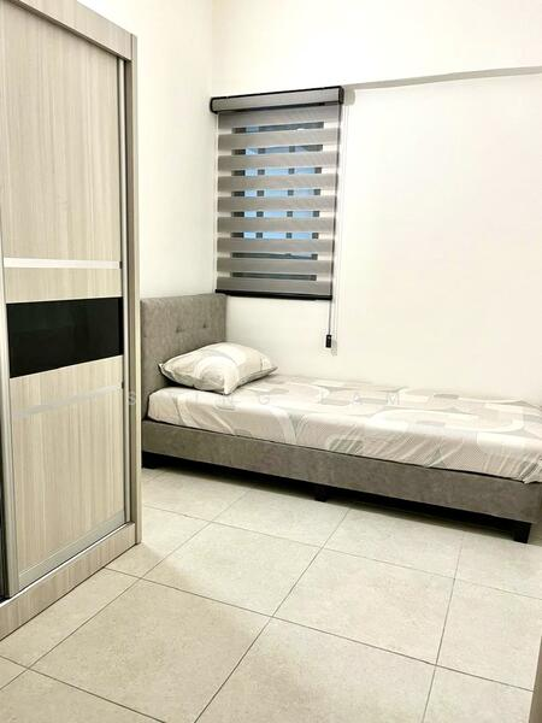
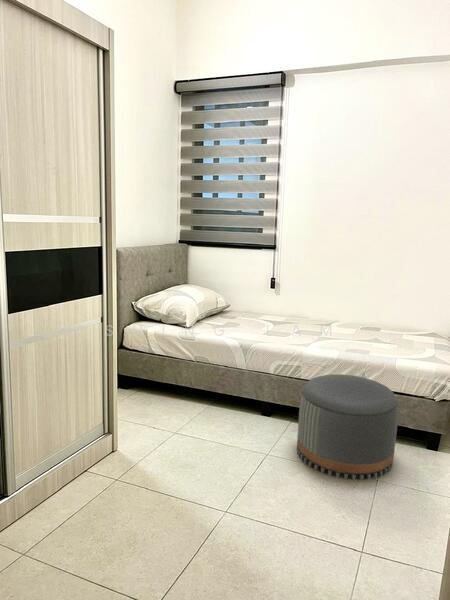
+ pouf (346, 419)
